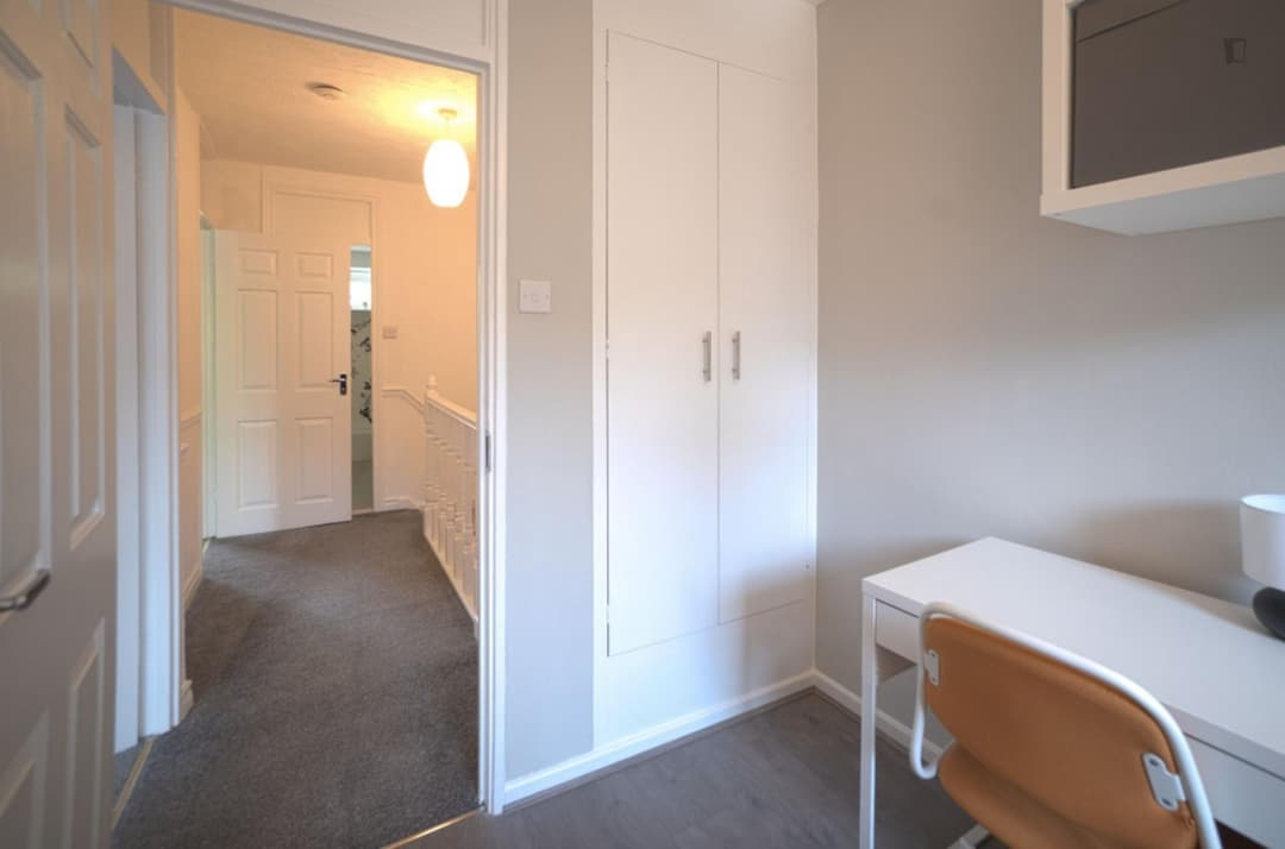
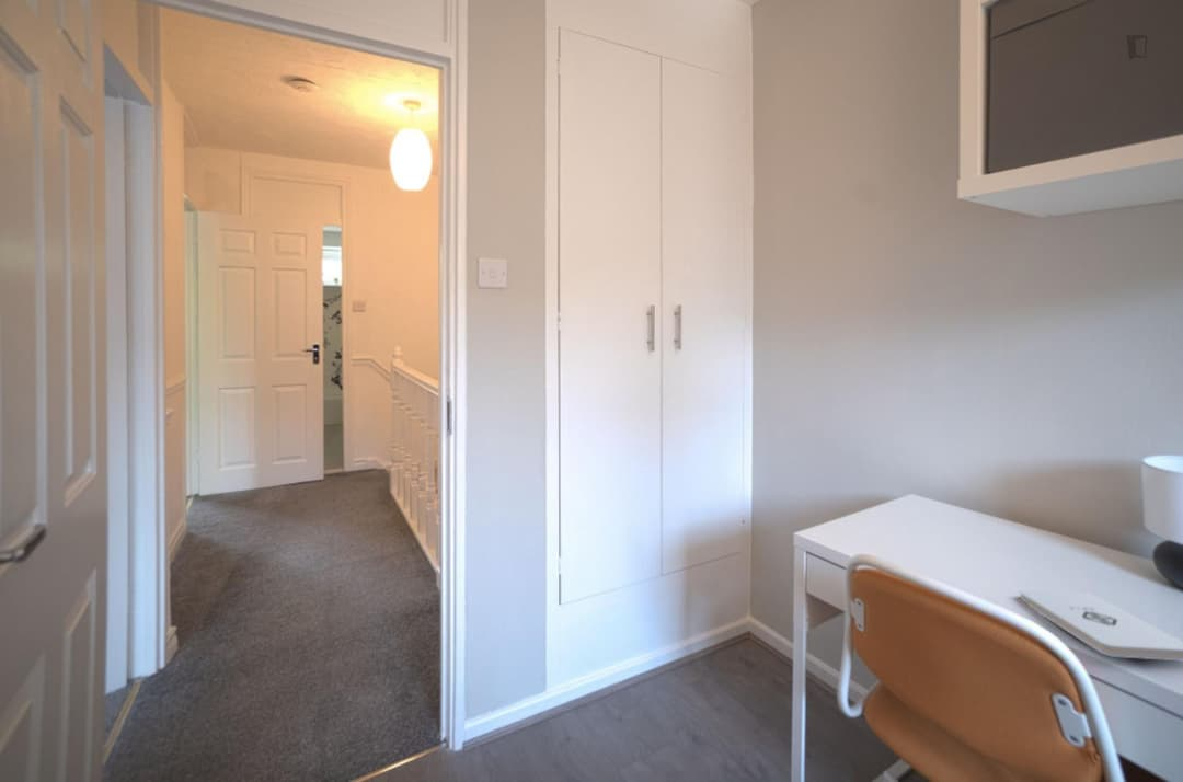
+ notepad (1096, 621)
